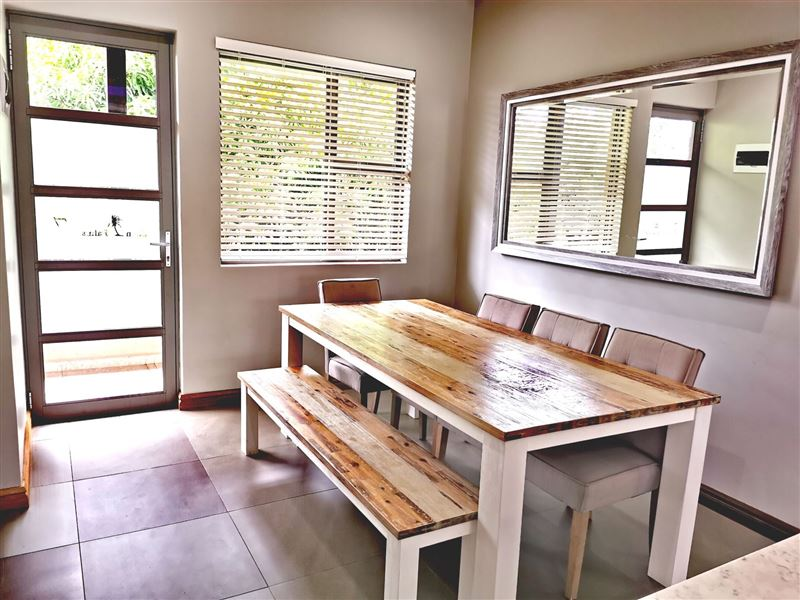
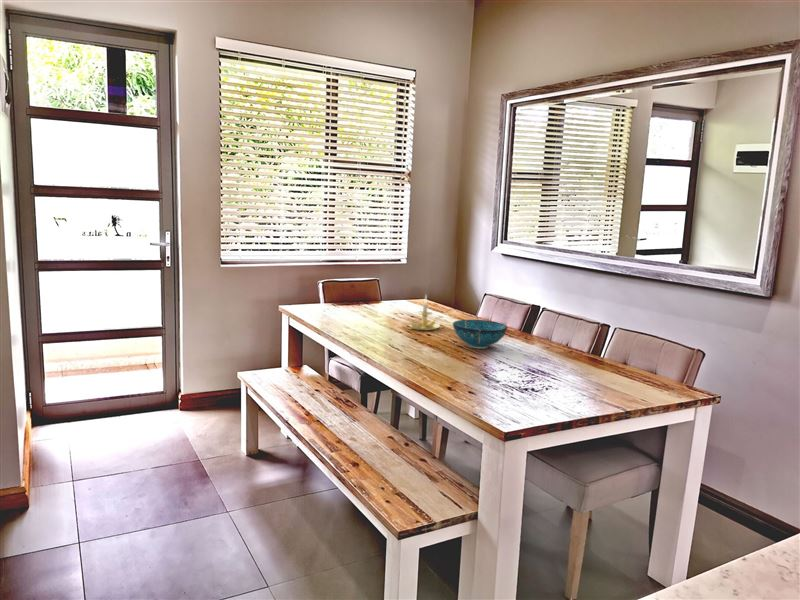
+ candle holder (426, 311)
+ decorative bowl (479, 335)
